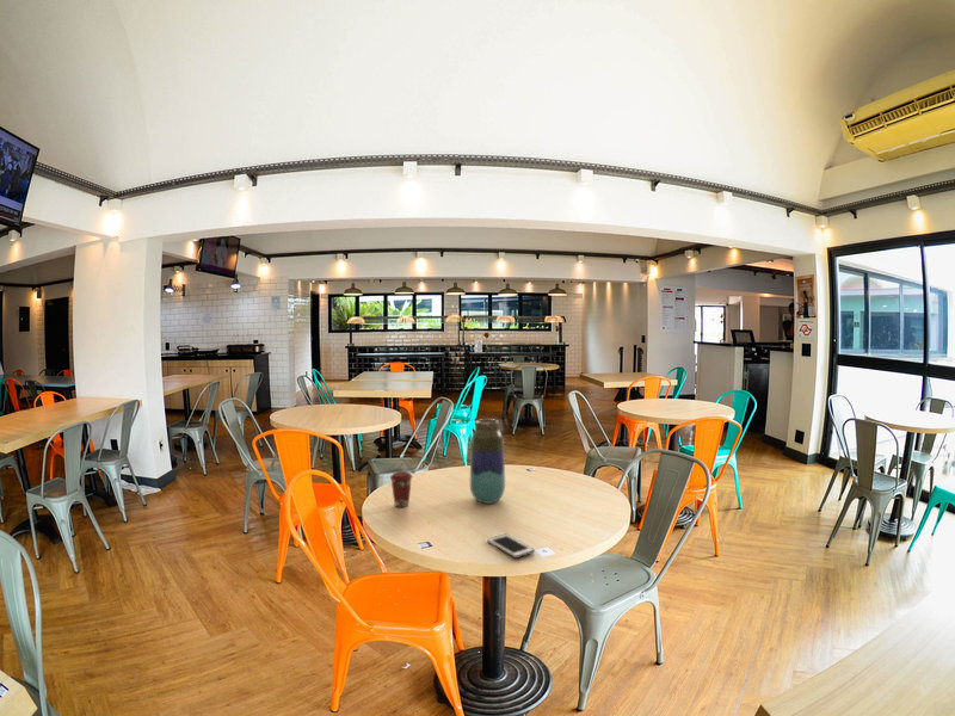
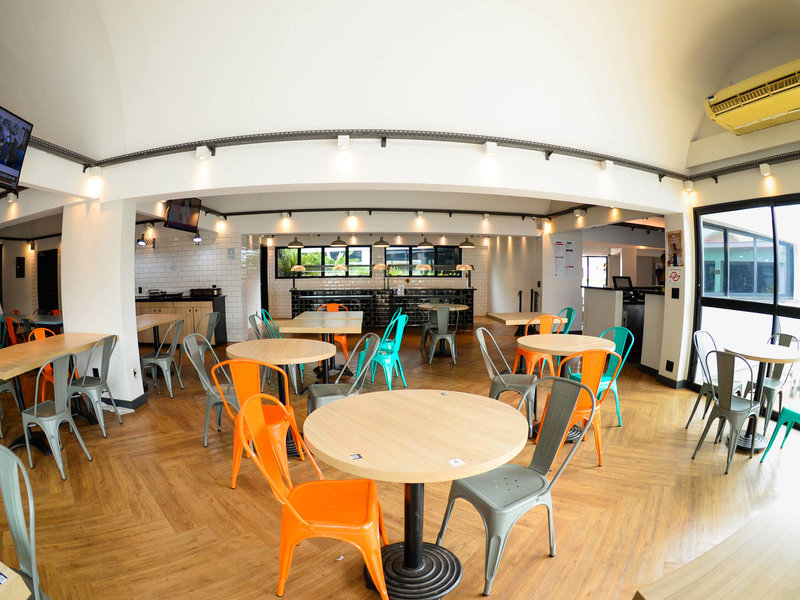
- cell phone (510, 545)
- coffee cup (401, 489)
- vase (487, 461)
